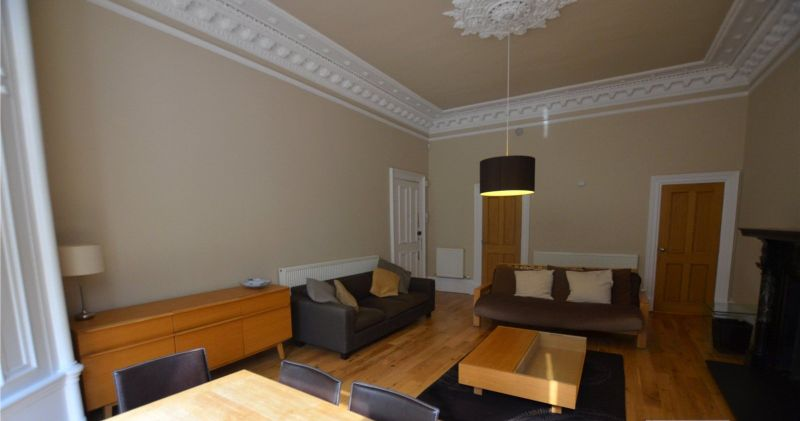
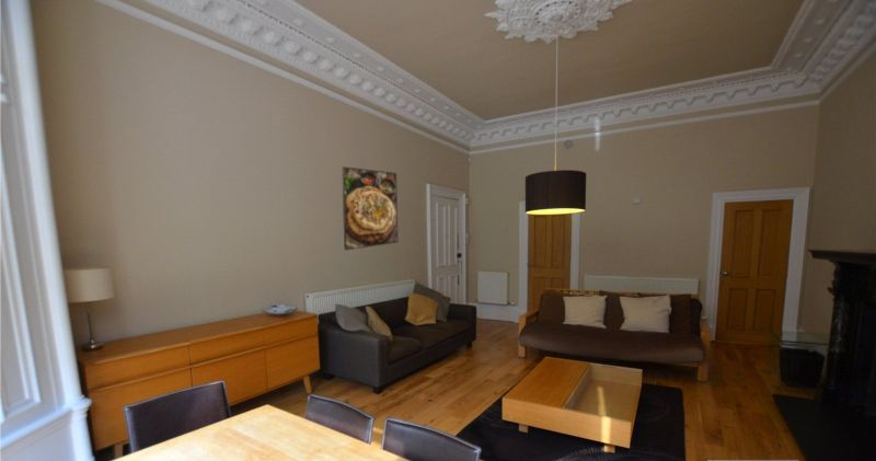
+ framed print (372, 208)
